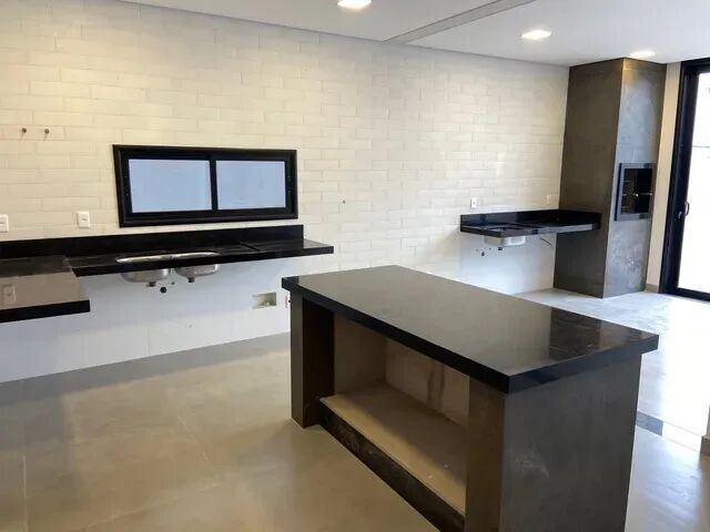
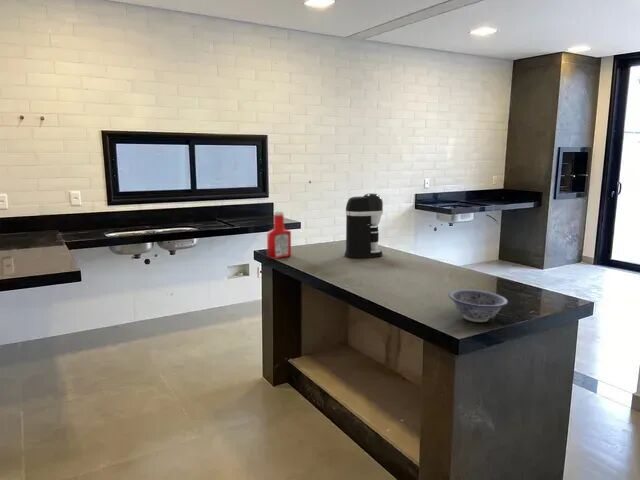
+ soap bottle (279, 234)
+ bowl (477, 307)
+ coffee maker (364, 224)
